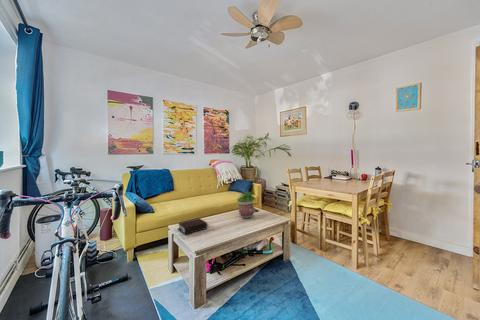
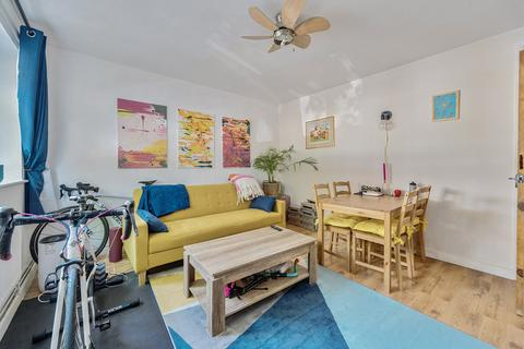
- bible (192, 225)
- potted plant (245, 203)
